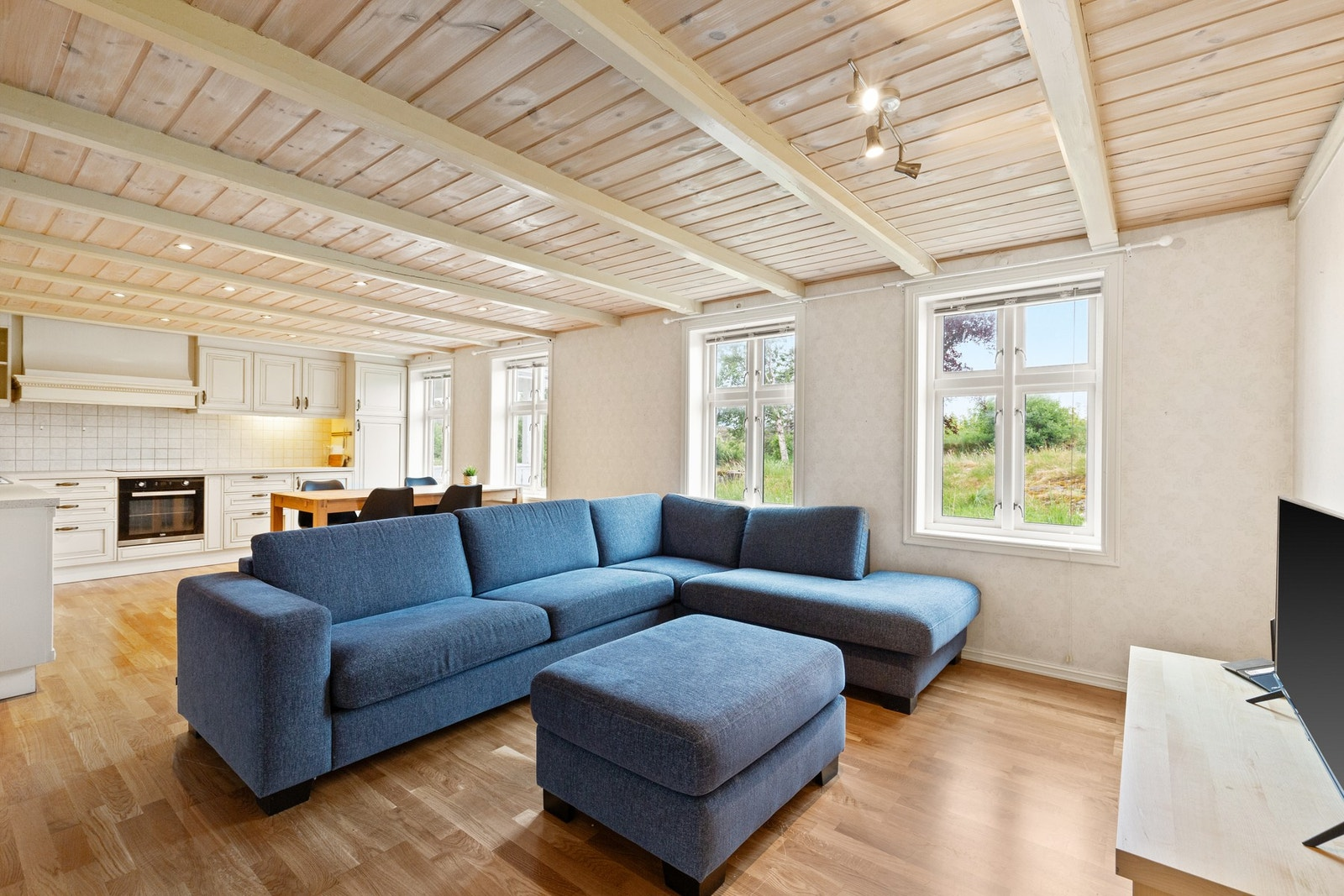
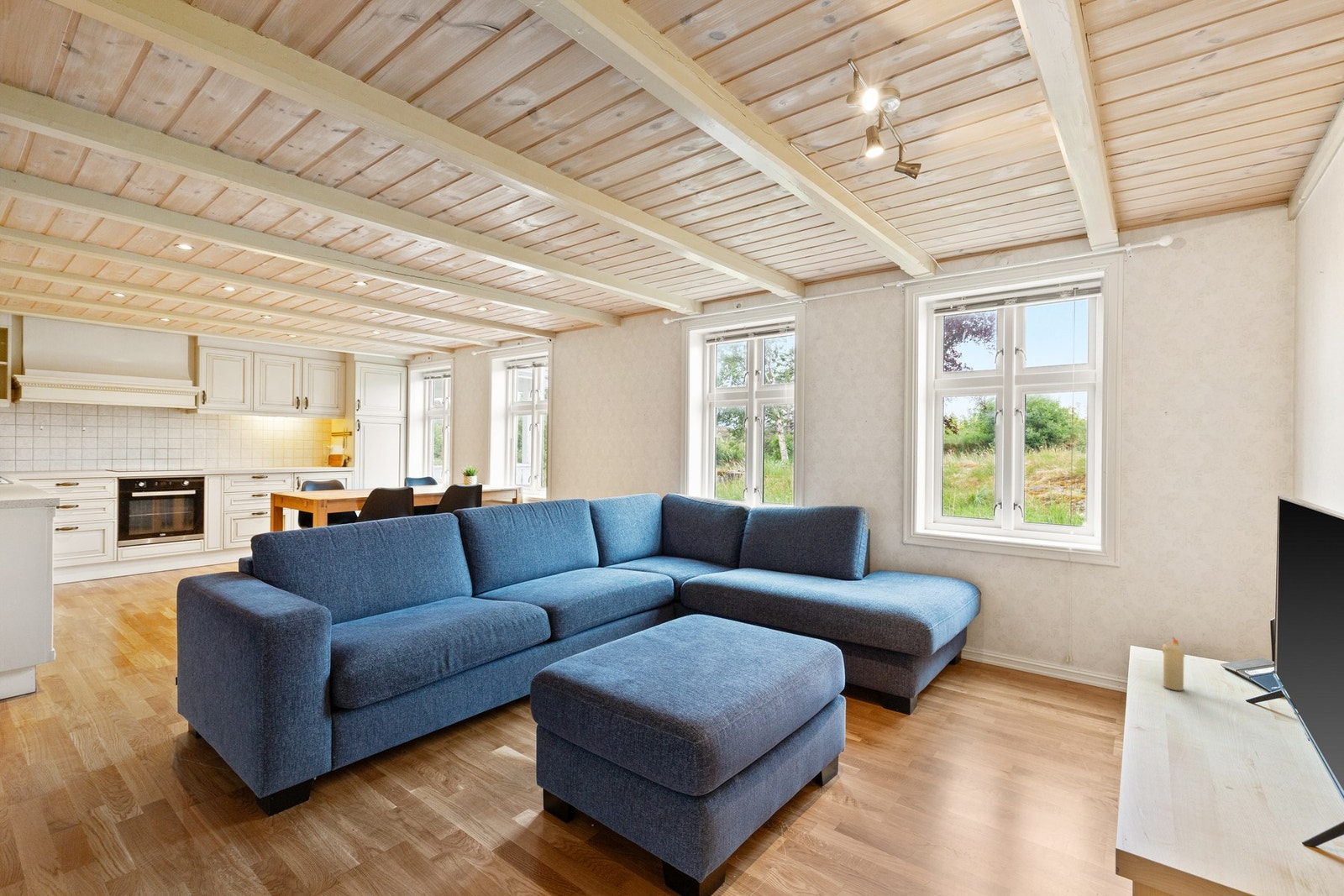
+ candle (1173, 662)
